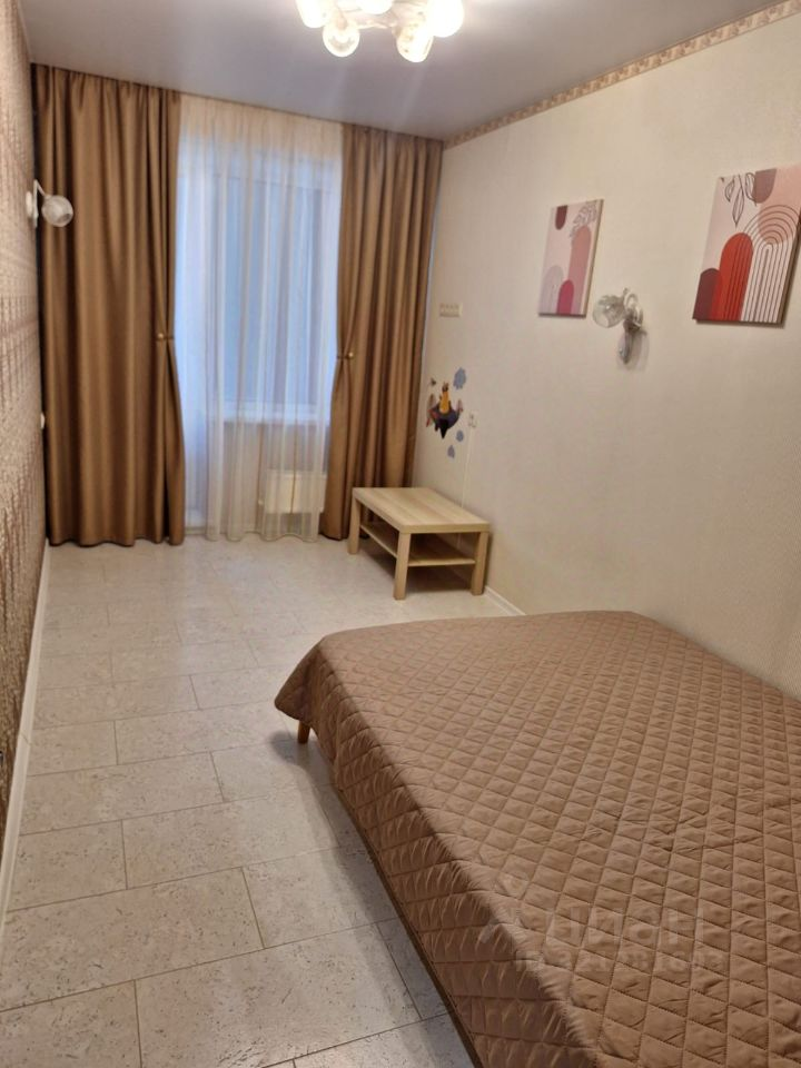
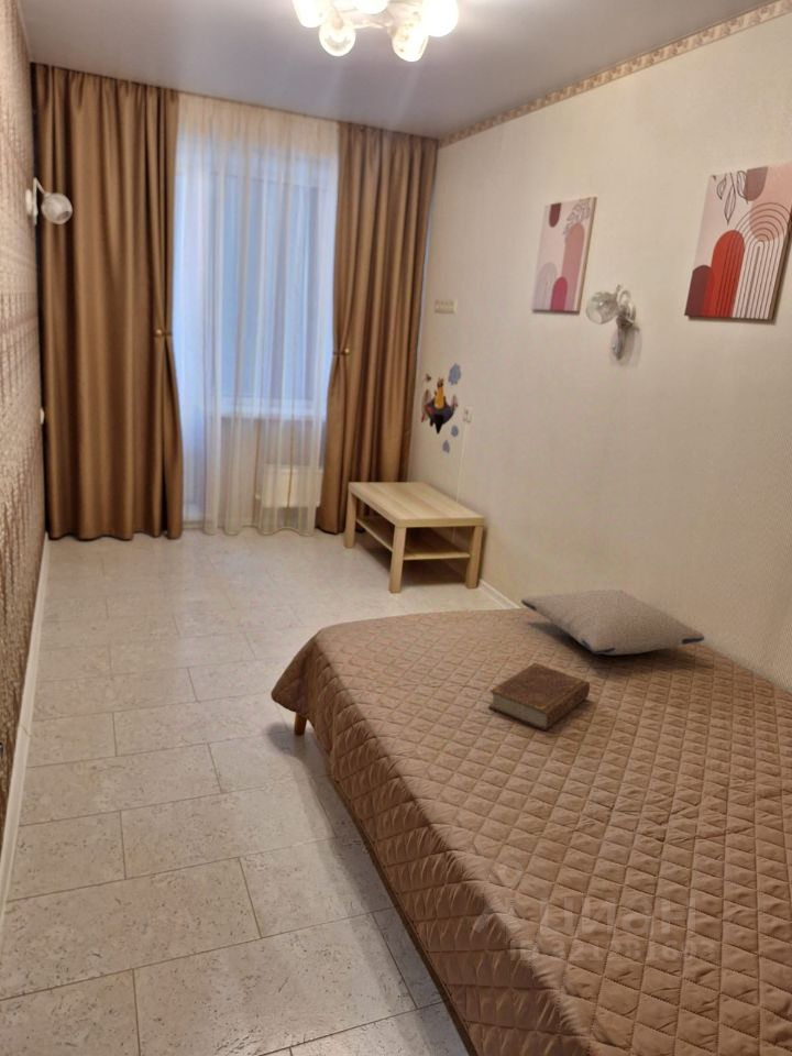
+ pillow (608, 619)
+ book (540, 694)
